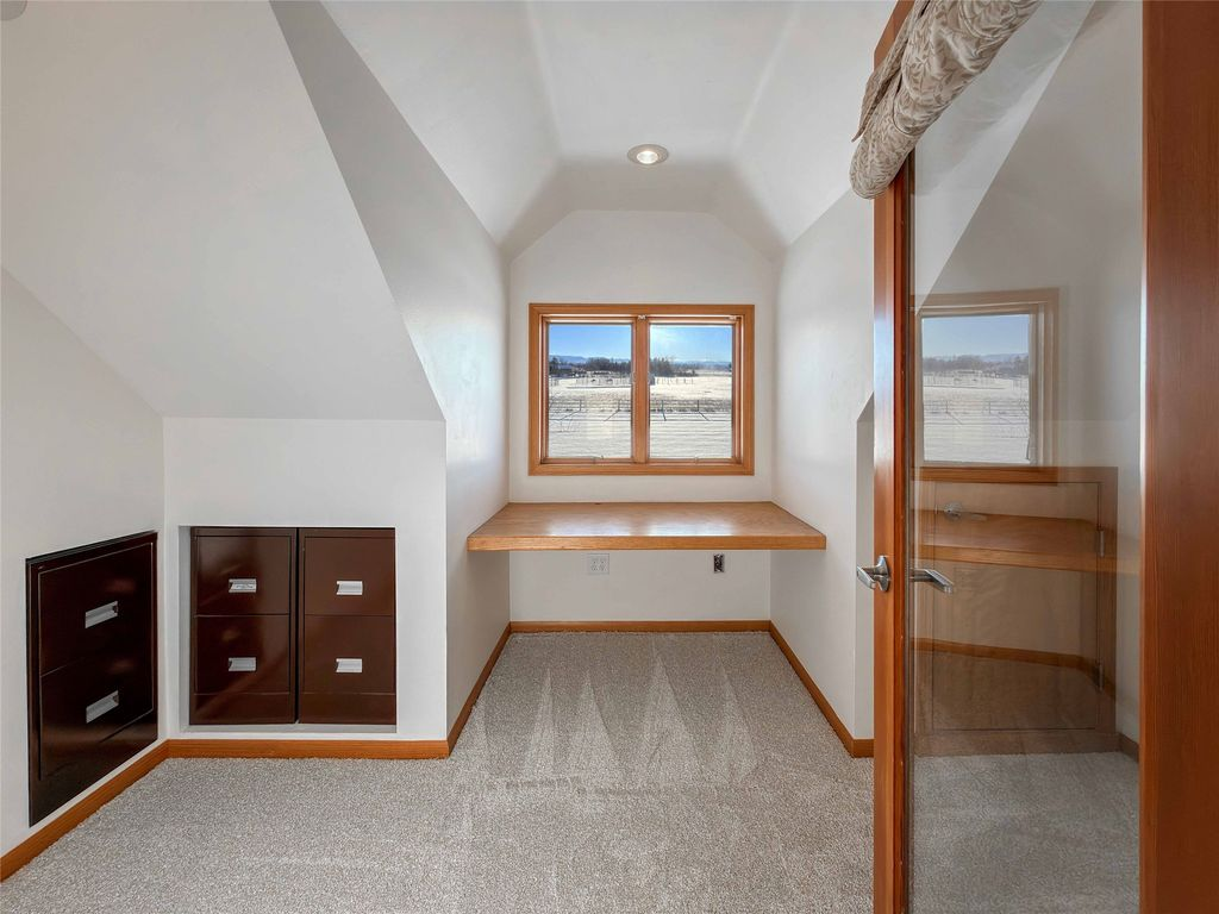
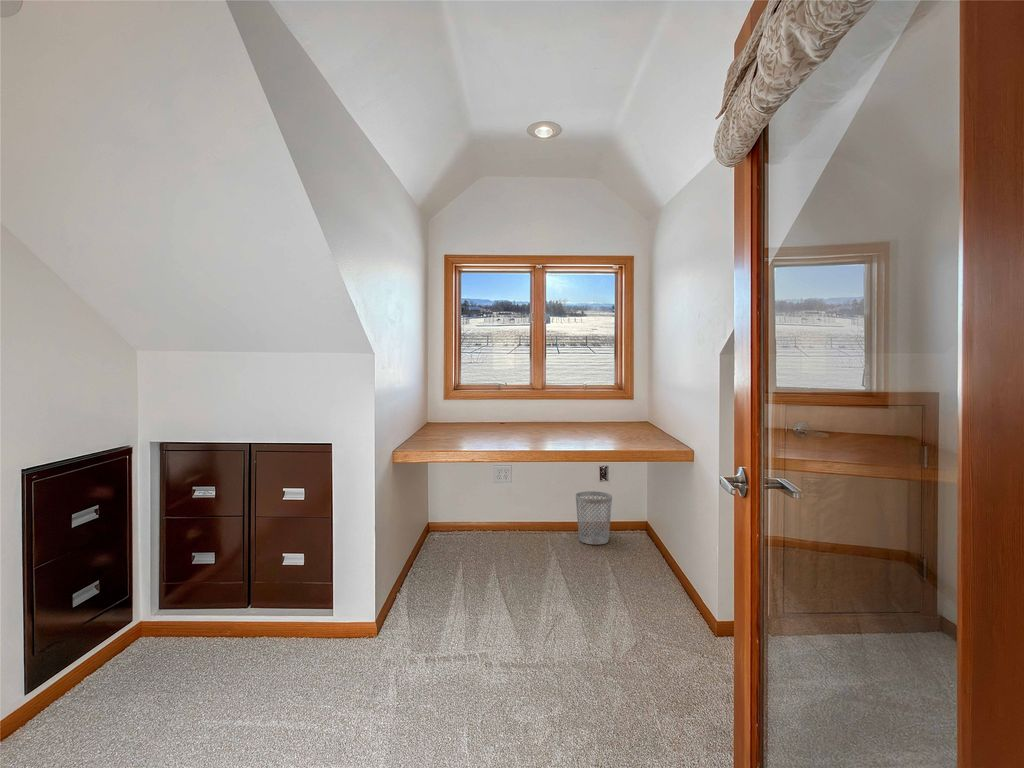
+ wastebasket (594, 517)
